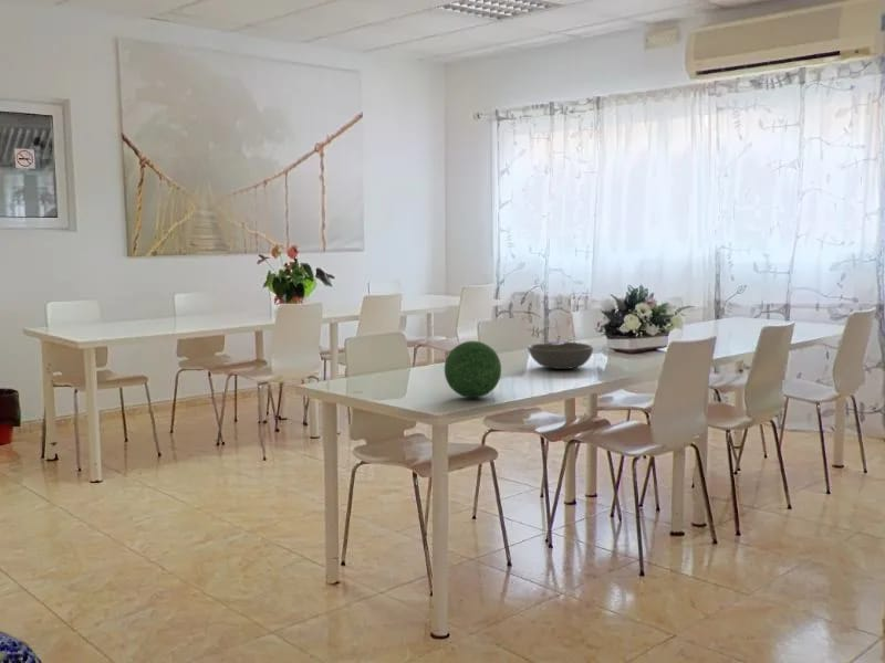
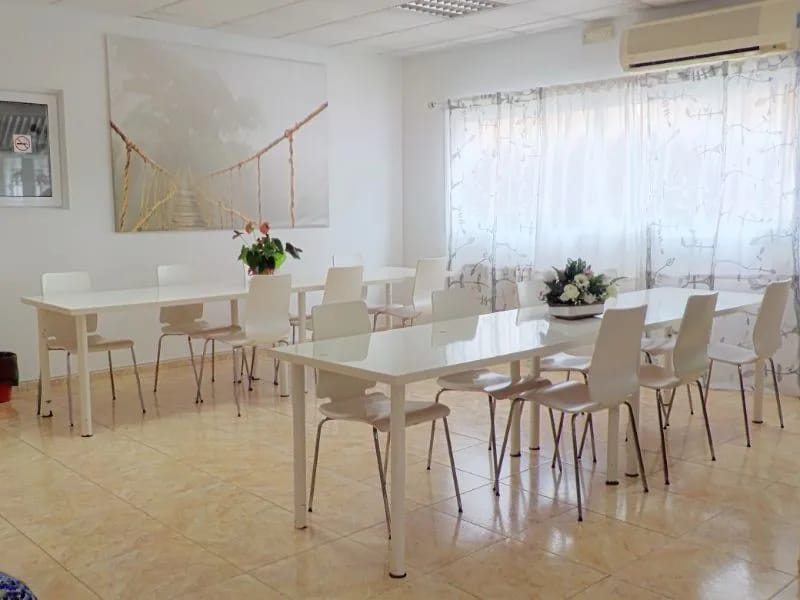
- bowl (560, 356)
- decorative ball (472, 369)
